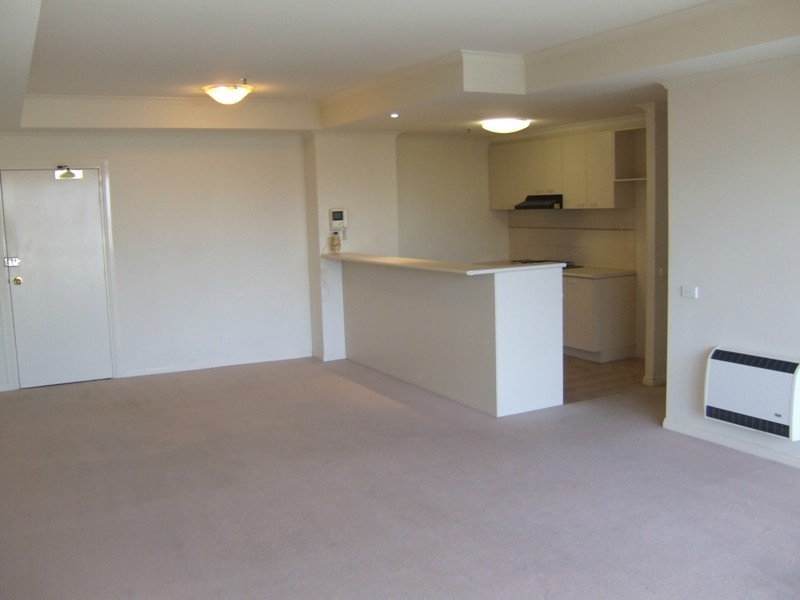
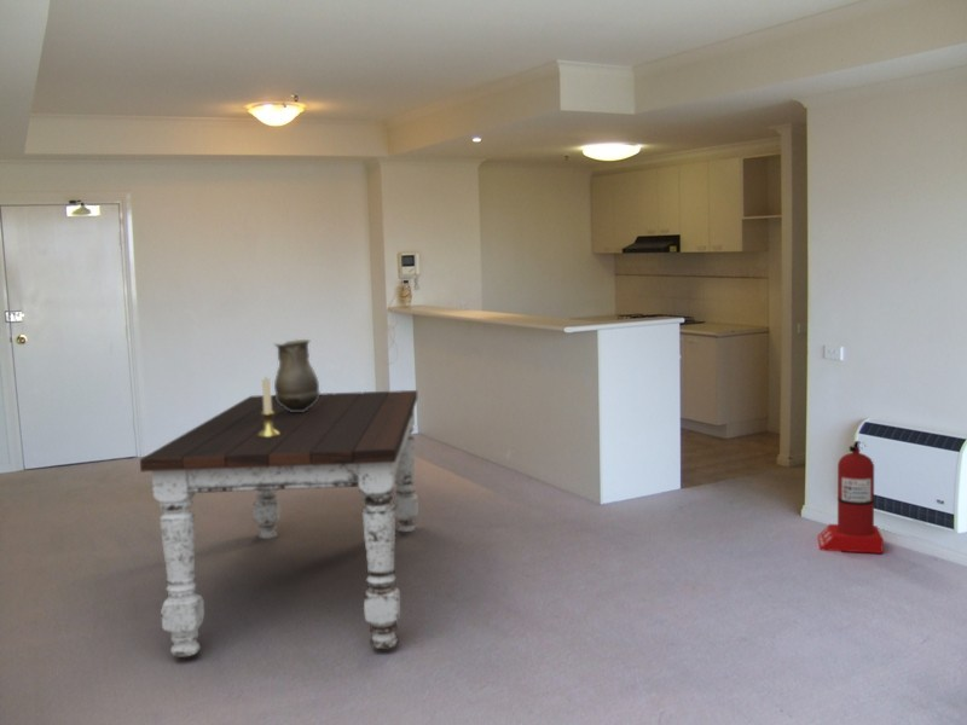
+ dining table (311, 487)
+ vase (296, 376)
+ fire extinguisher (849, 492)
+ candle holder (267, 406)
